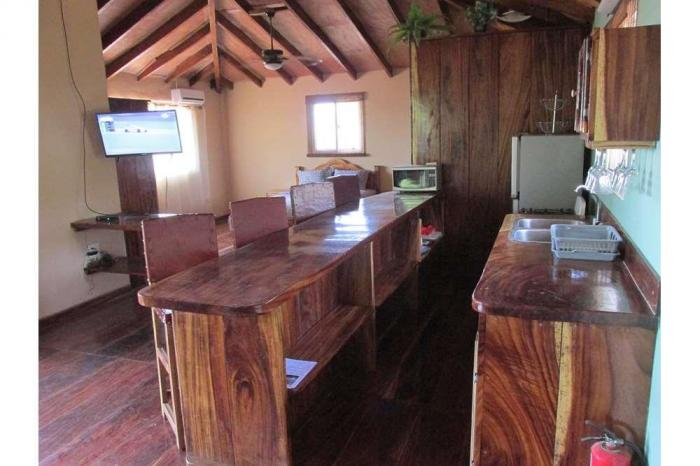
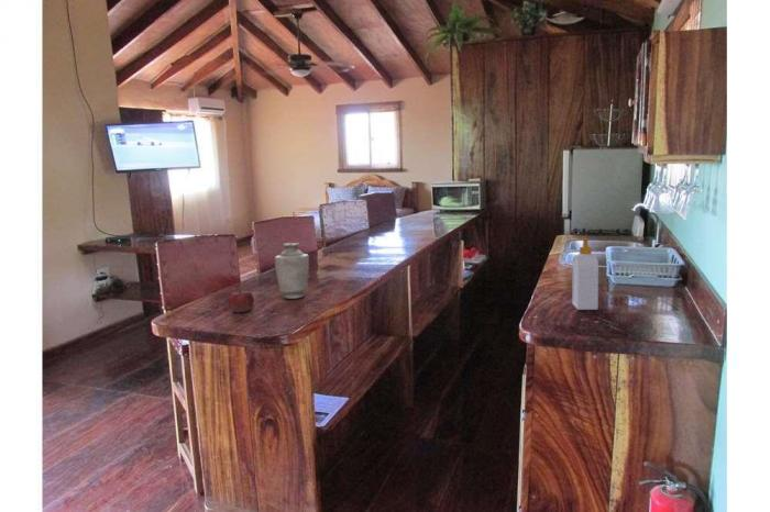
+ soap bottle (583, 272)
+ fruit (240, 299)
+ vase (292, 269)
